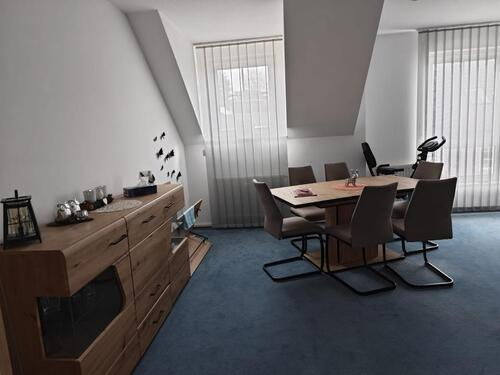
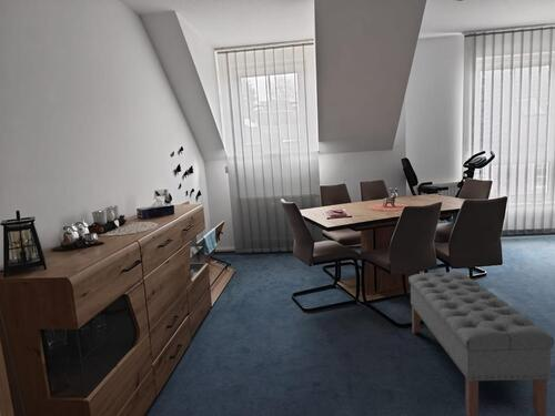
+ bench (465, 332)
